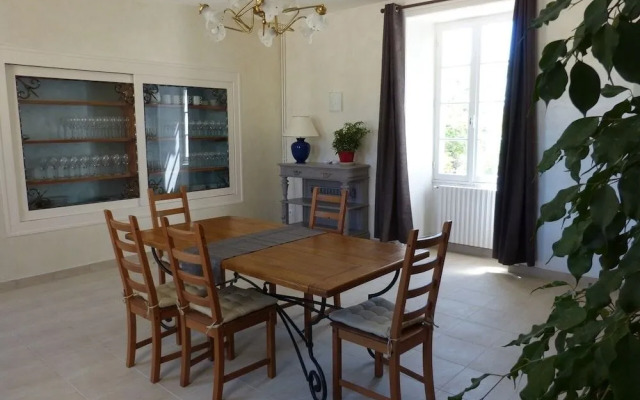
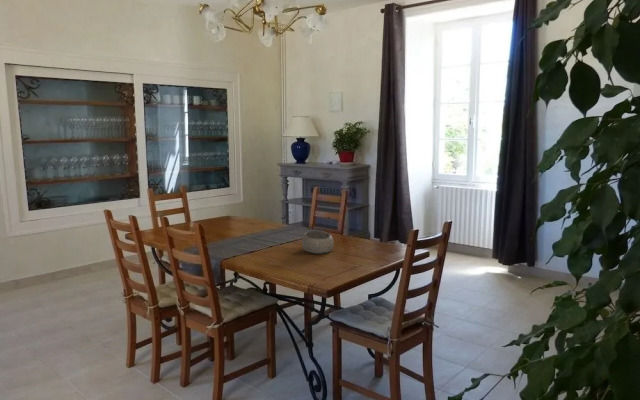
+ bowl (317, 241)
